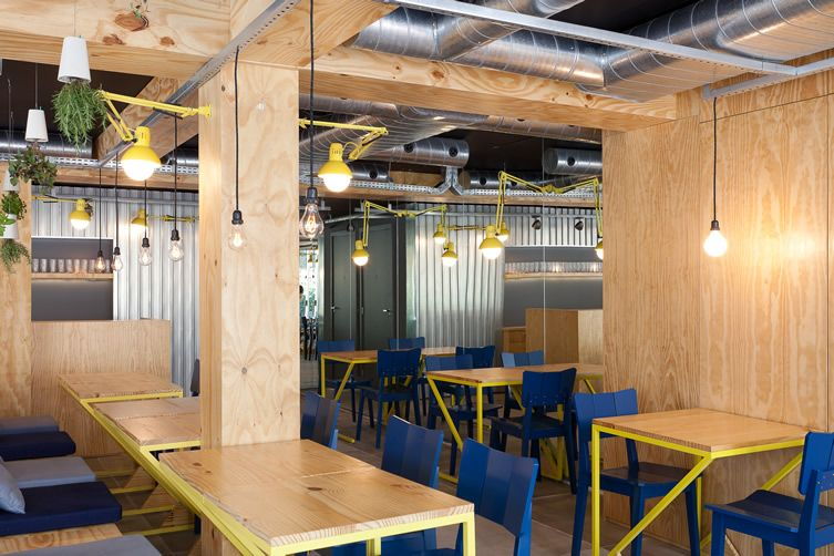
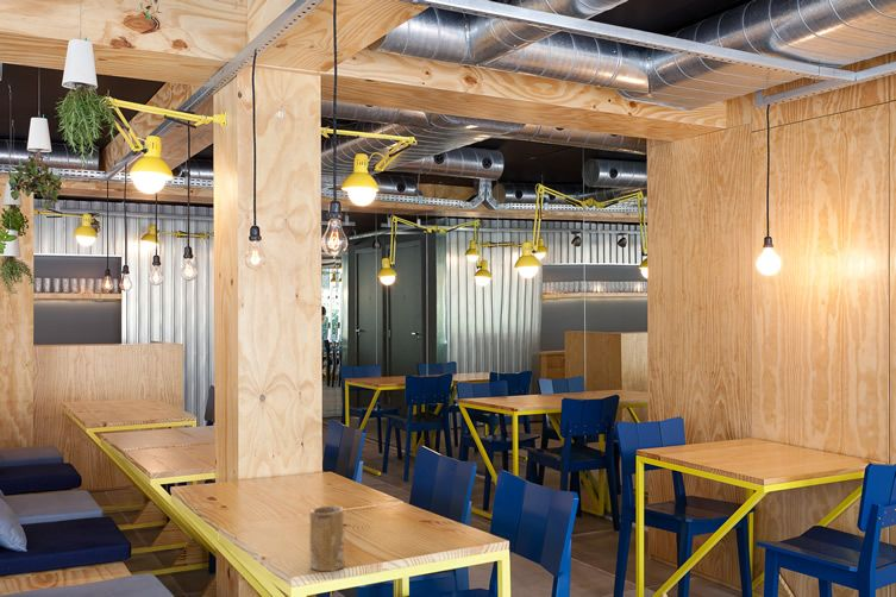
+ mug (325, 535)
